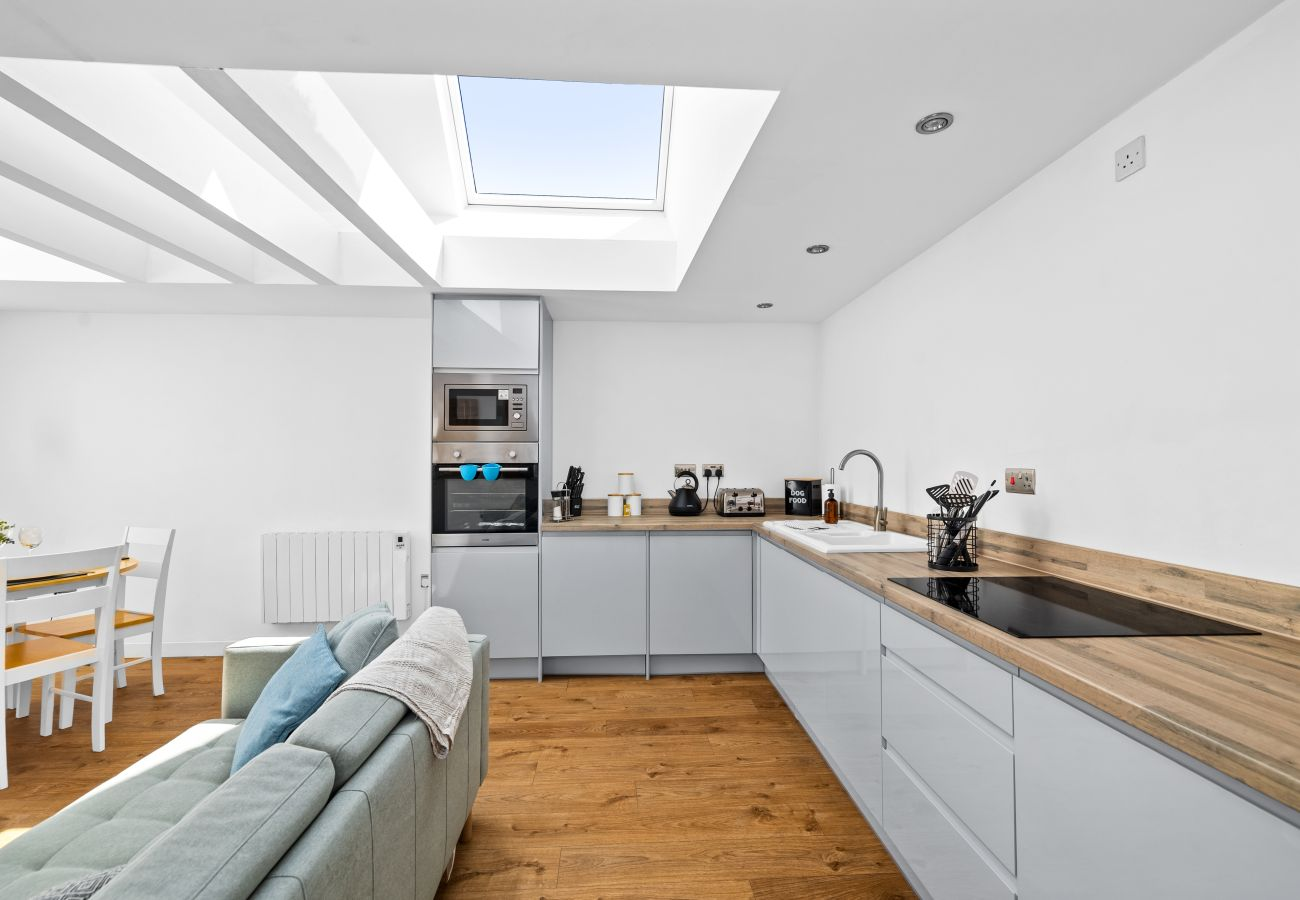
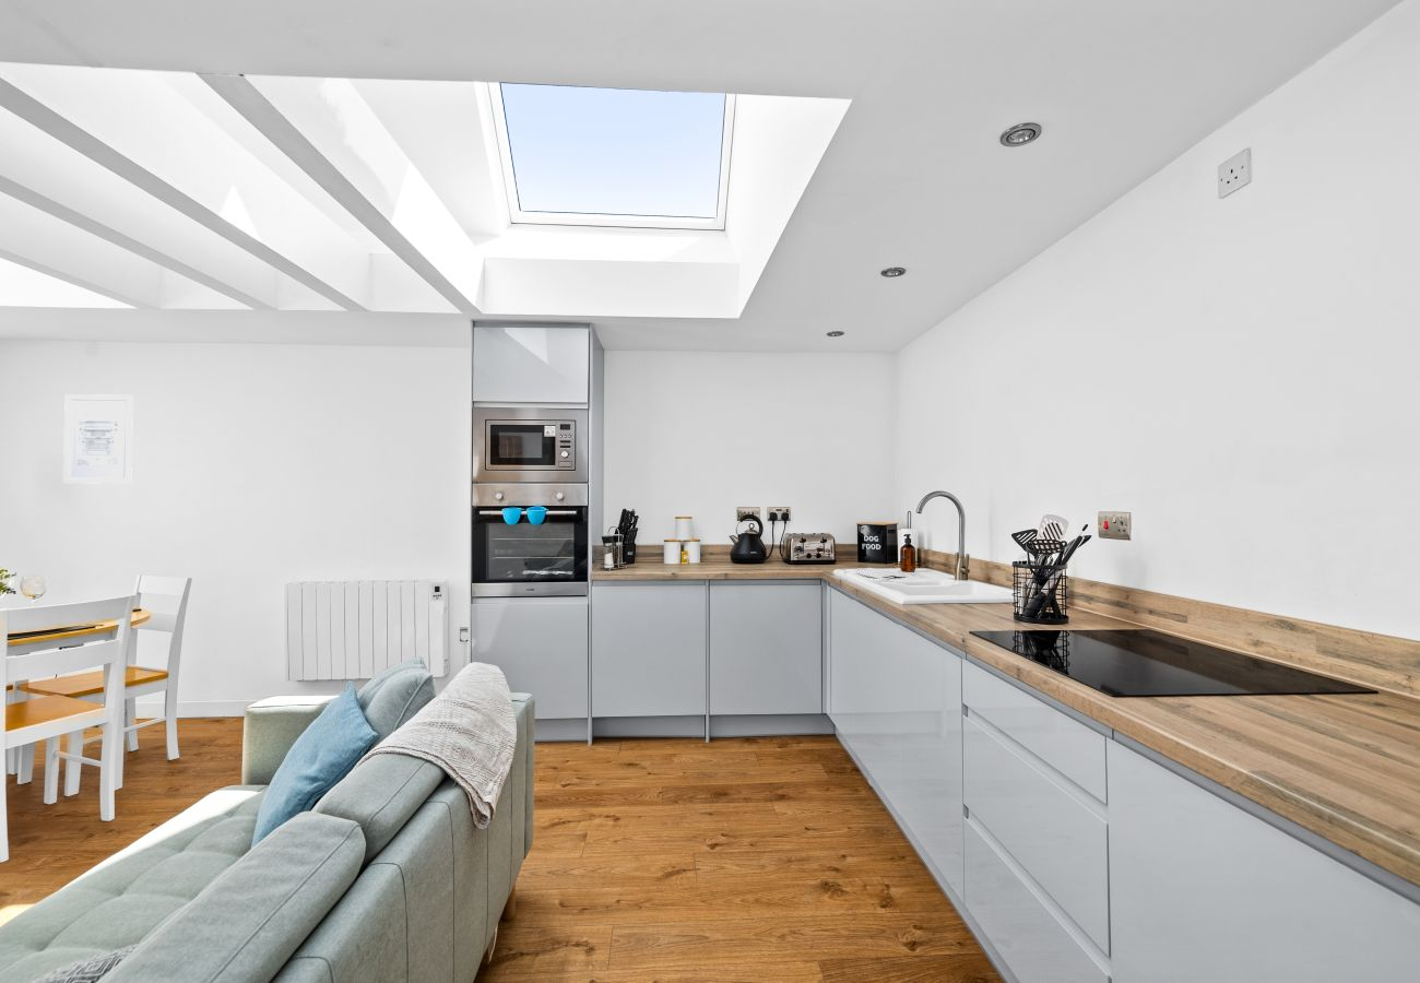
+ wall art (98, 439)
